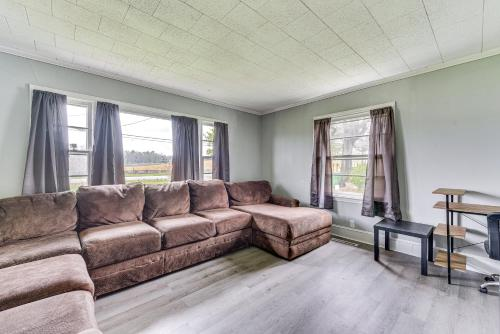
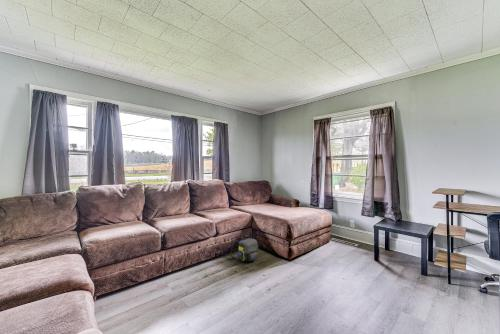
+ shoulder bag (245, 248)
